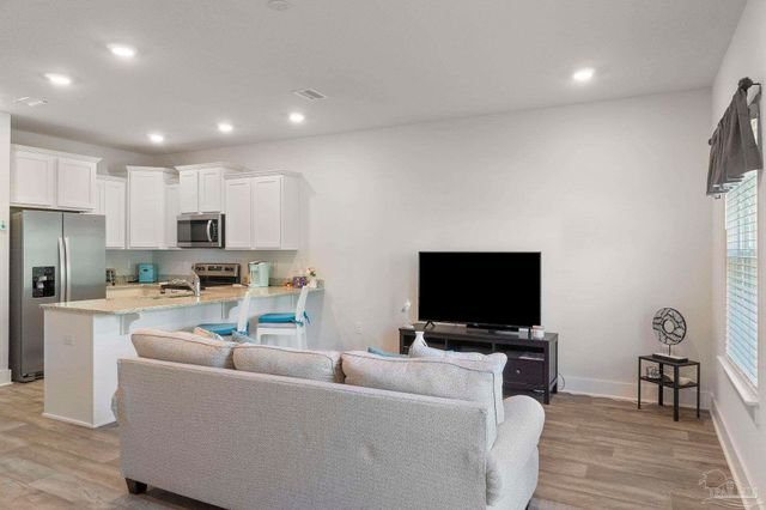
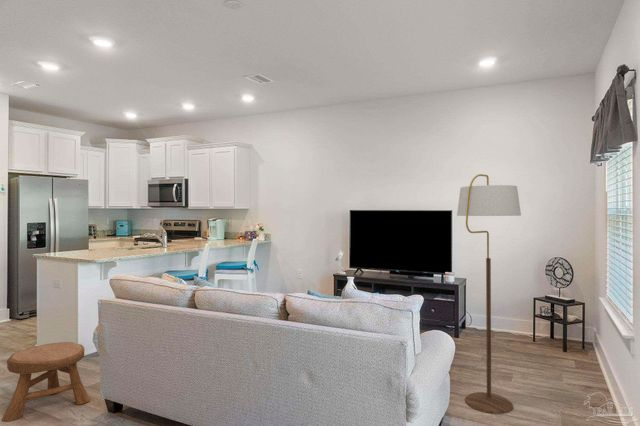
+ stool (43, 379)
+ floor lamp (486, 289)
